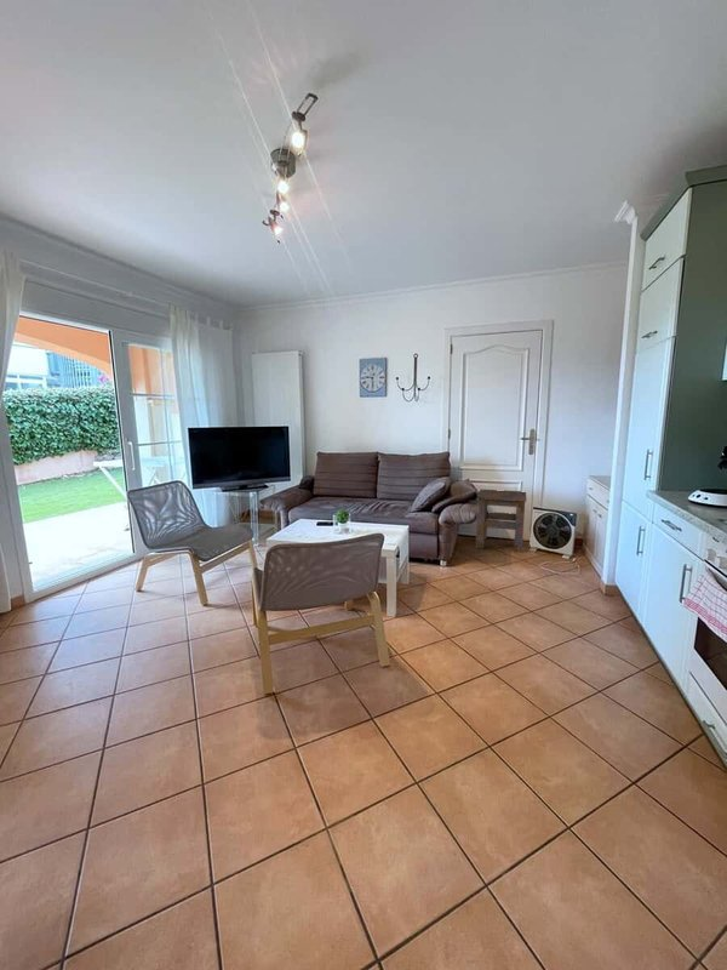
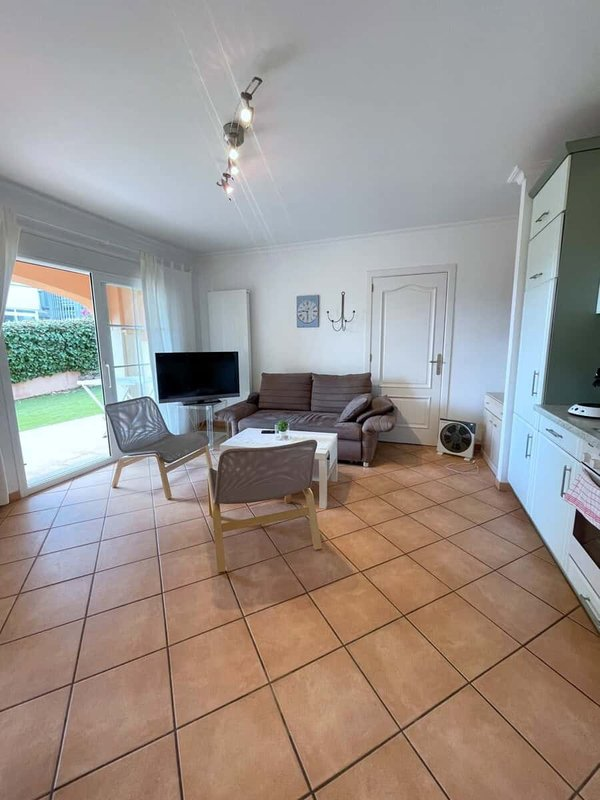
- side table (500, 519)
